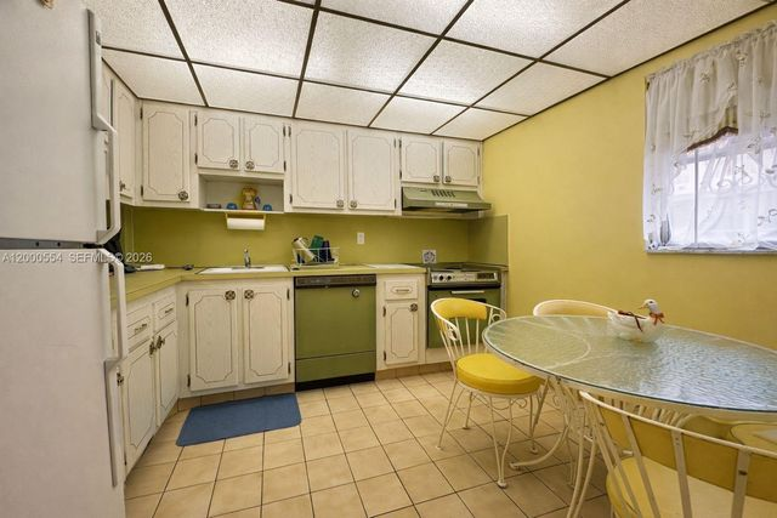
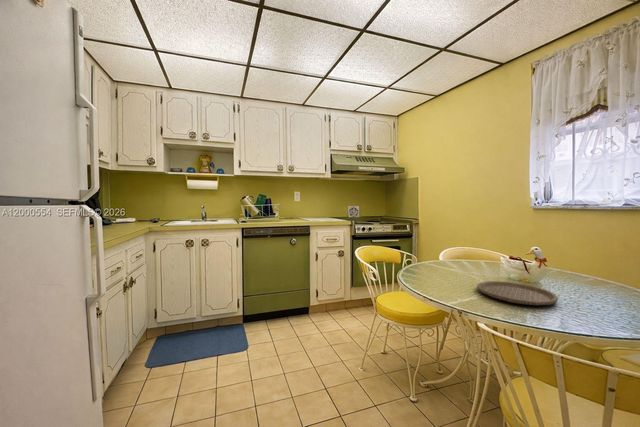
+ plate (514, 292)
